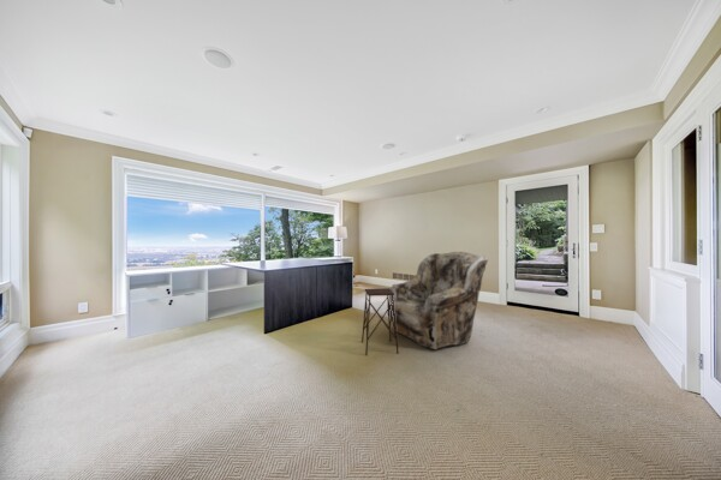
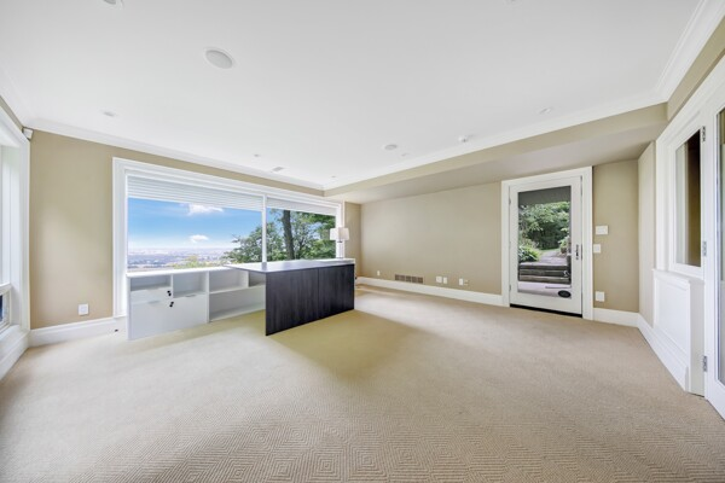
- side table (380, 317)
- armchair (435, 293)
